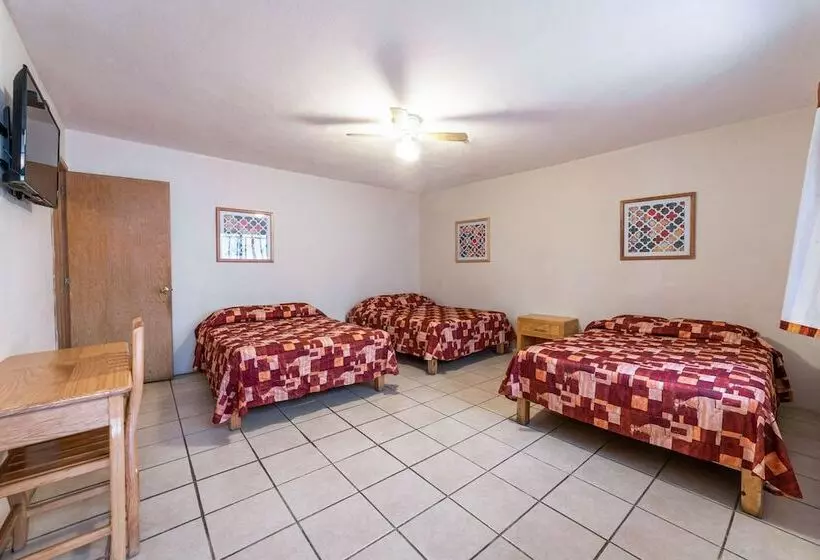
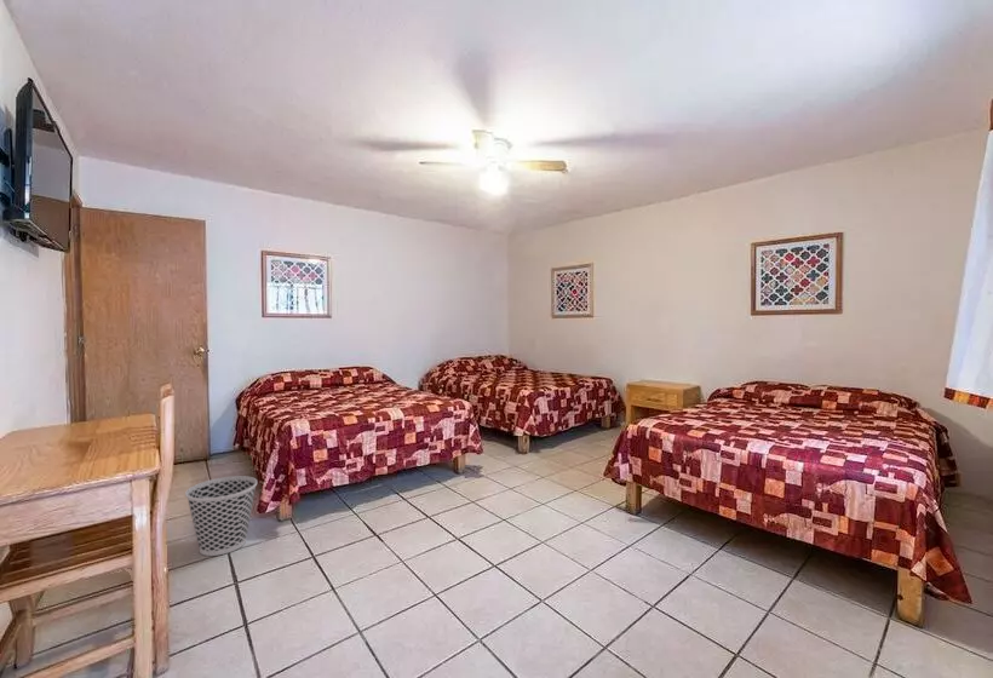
+ wastebasket (223, 516)
